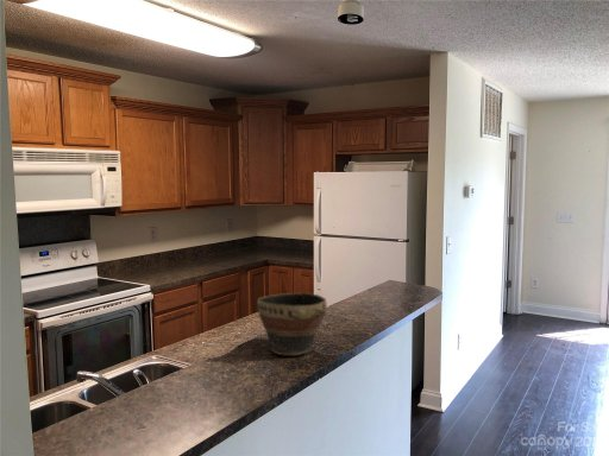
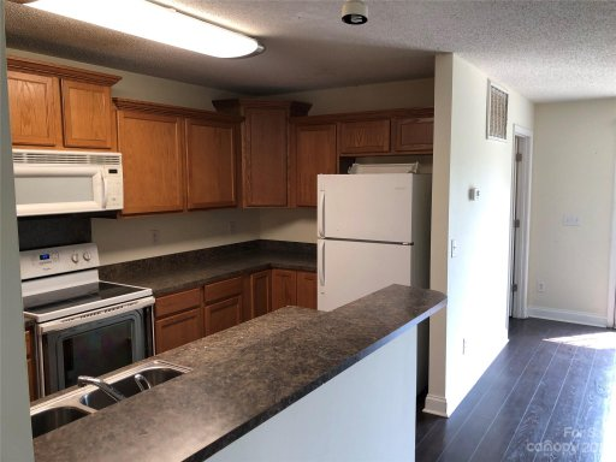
- bowl (290, 322)
